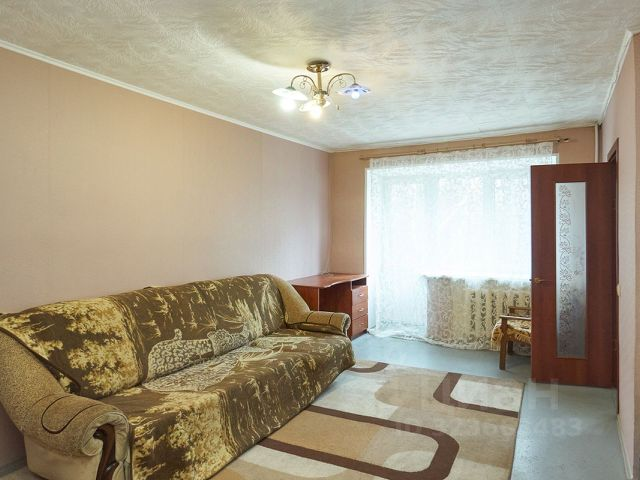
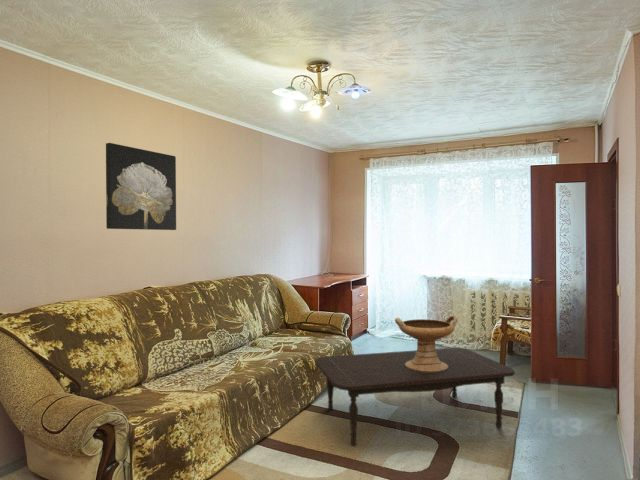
+ decorative bowl (426, 343)
+ coffee table (410, 391)
+ wall art (143, 189)
